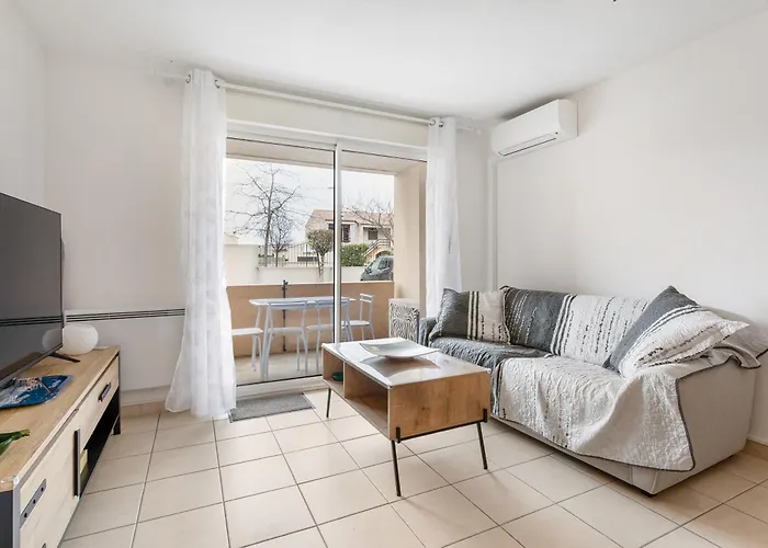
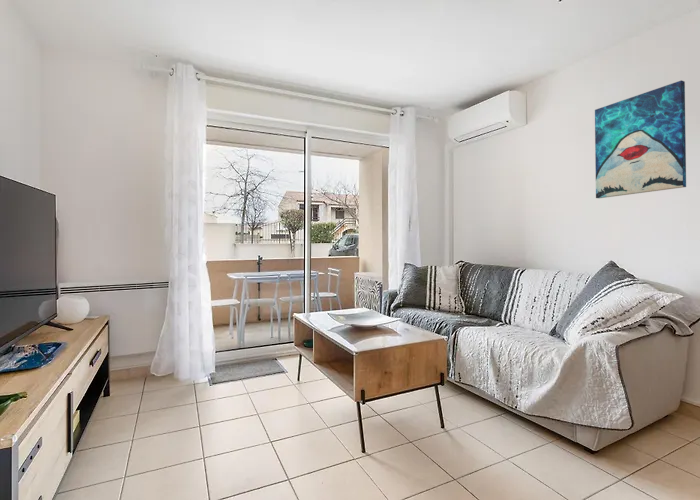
+ wall art (636, 144)
